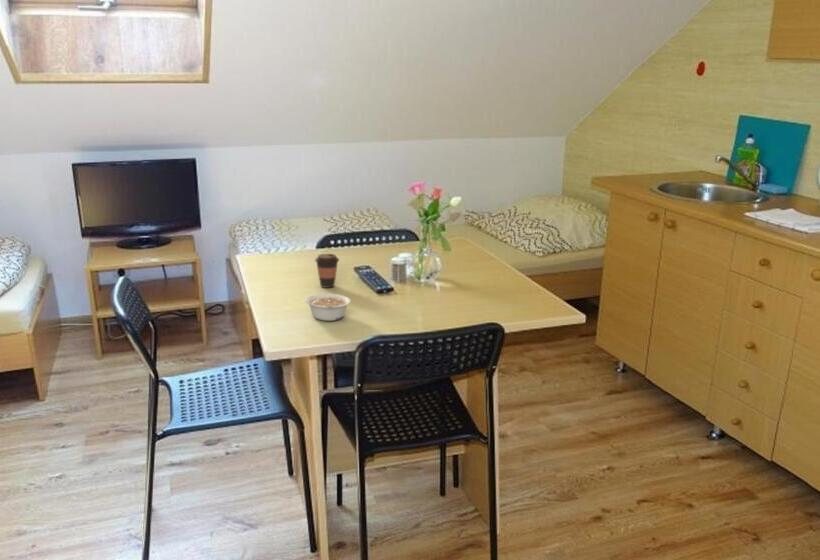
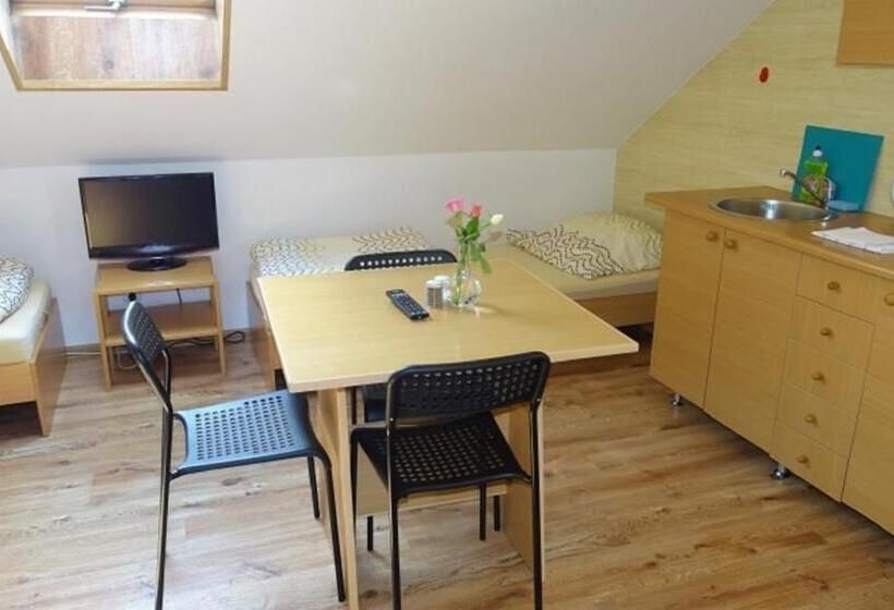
- coffee cup (327, 270)
- legume (329, 306)
